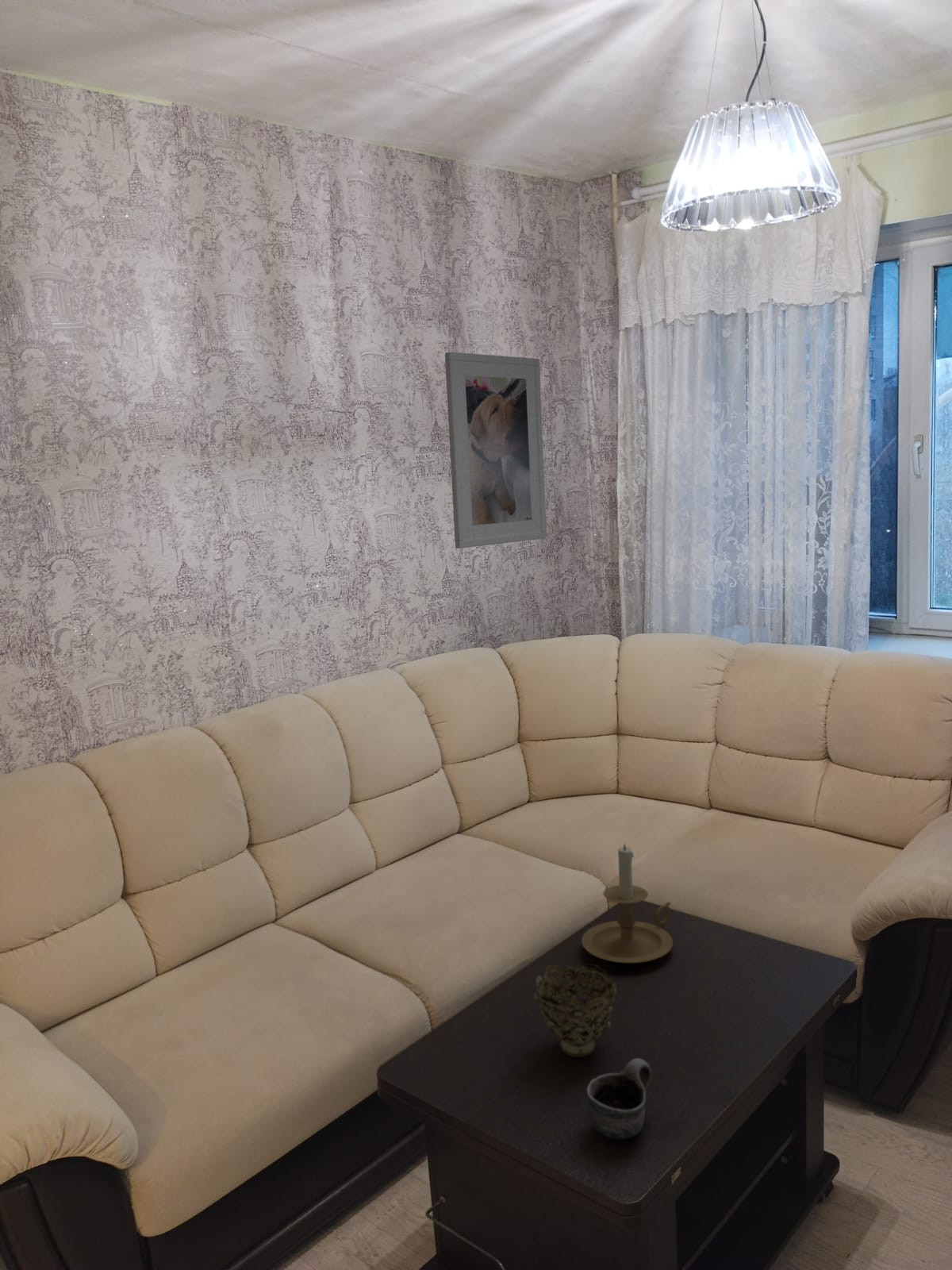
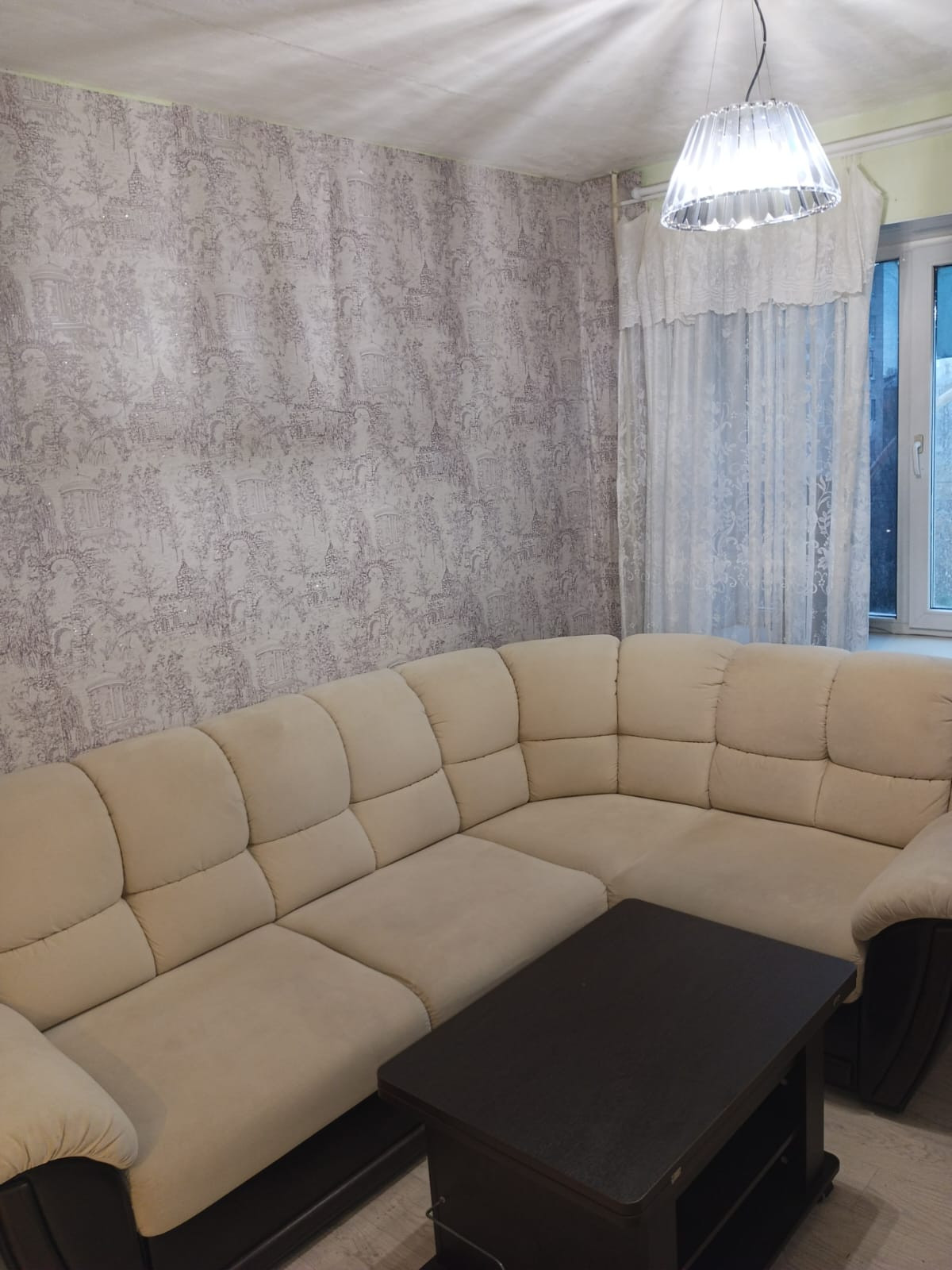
- candle holder (626, 898)
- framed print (498, 450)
- mug (621, 1097)
- decorative bowl (576, 1014)
